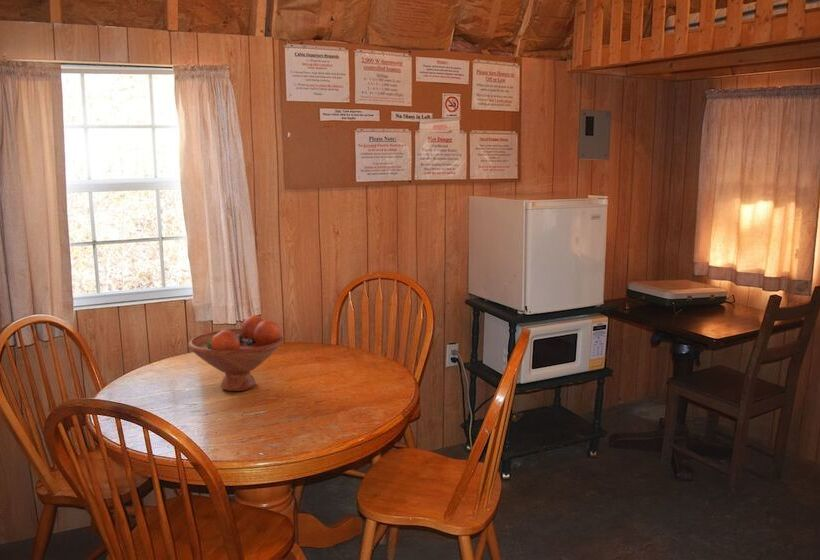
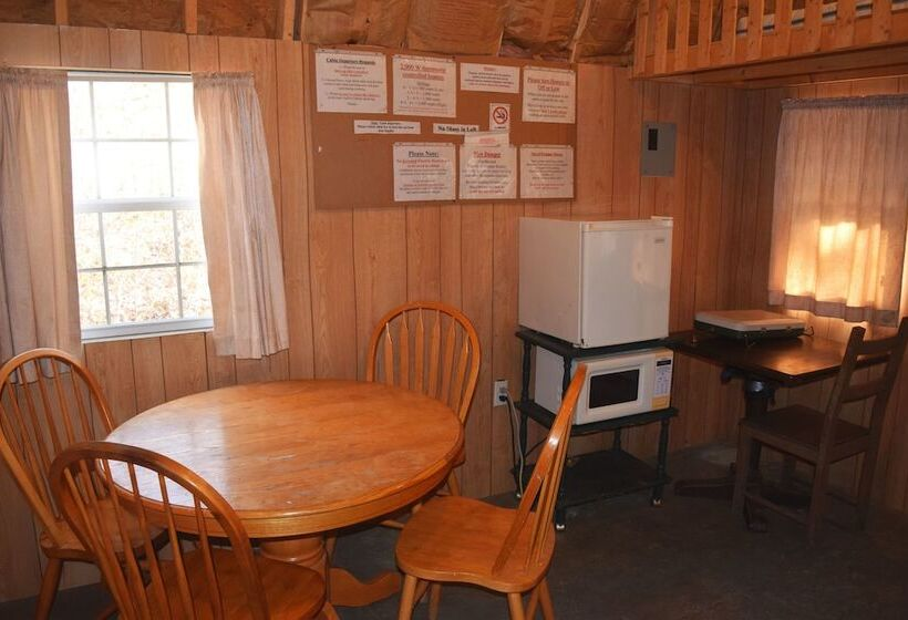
- fruit bowl (237, 353)
